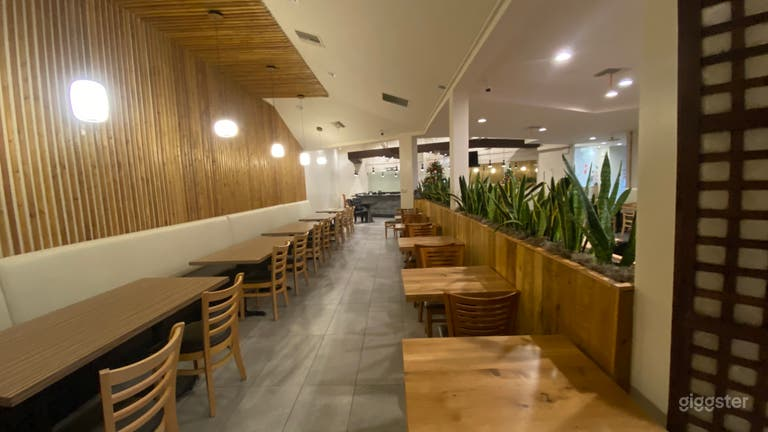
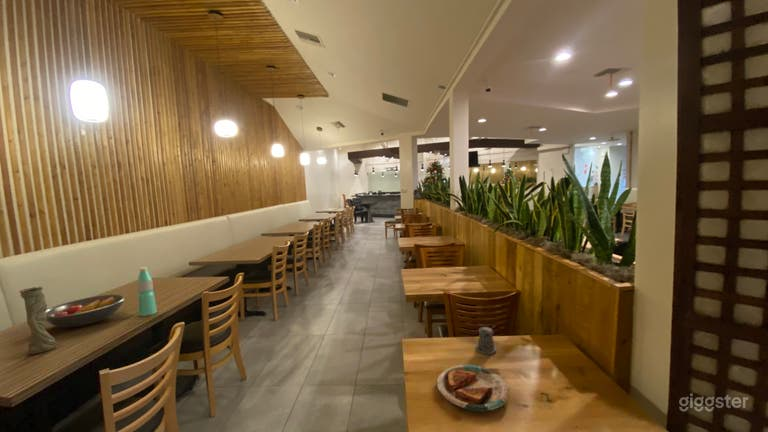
+ plate (473, 386)
+ water bottle (146, 290)
+ pepper shaker (487, 337)
+ vase (38, 319)
+ fruit bowl (86, 310)
